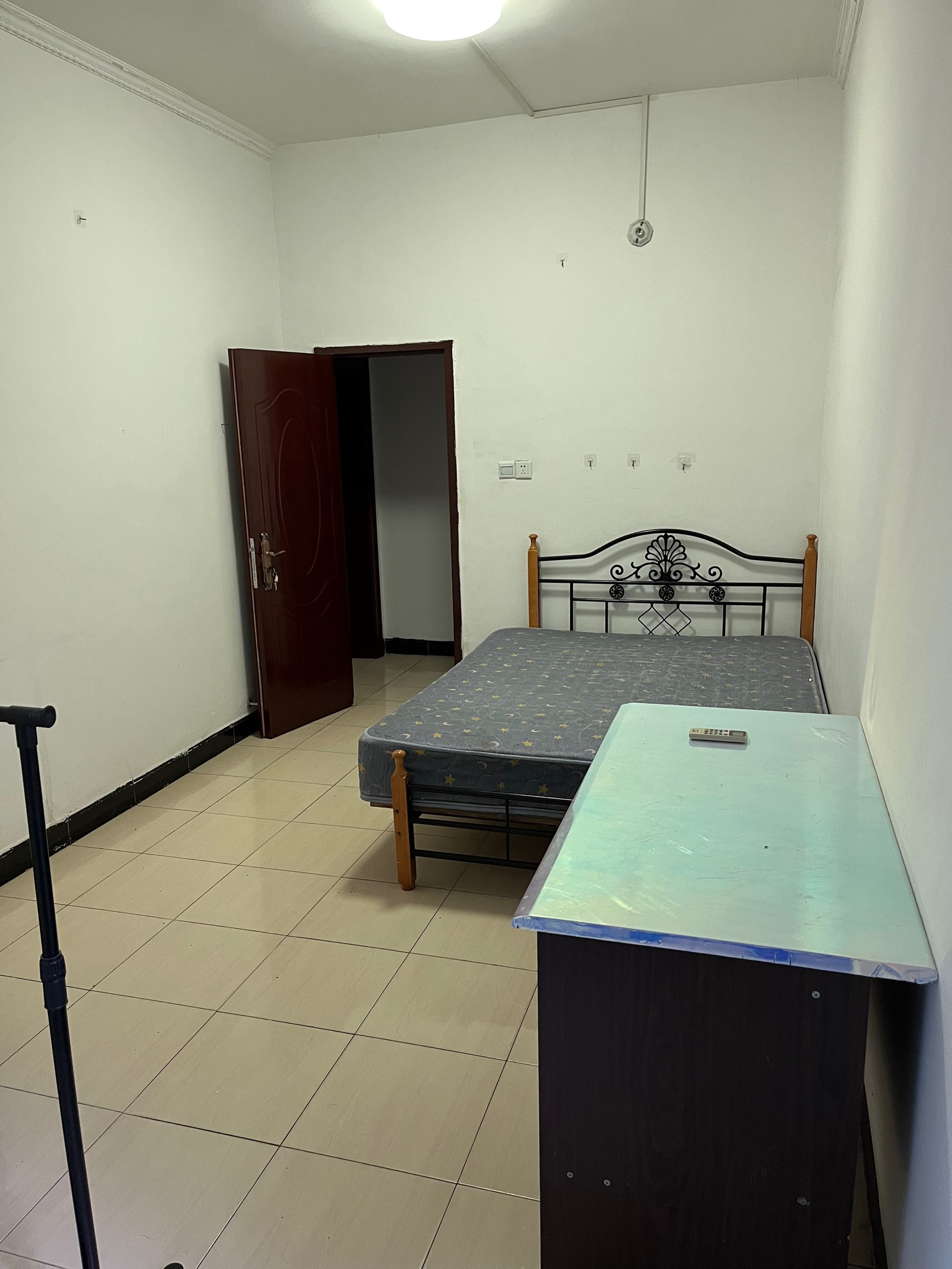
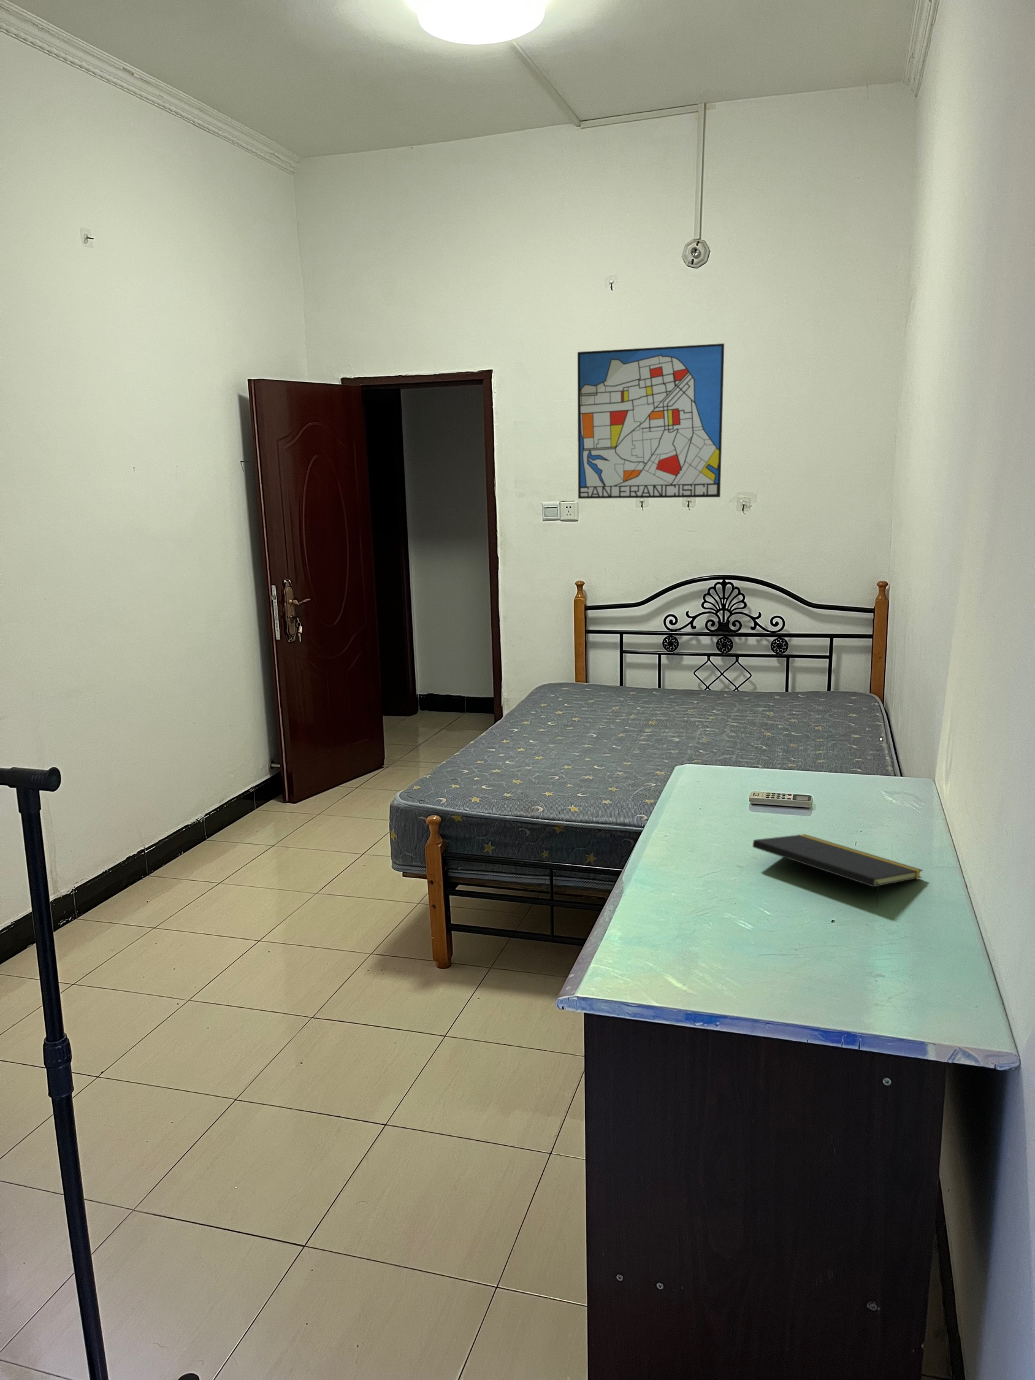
+ wall art (648, 424)
+ notepad (836, 858)
